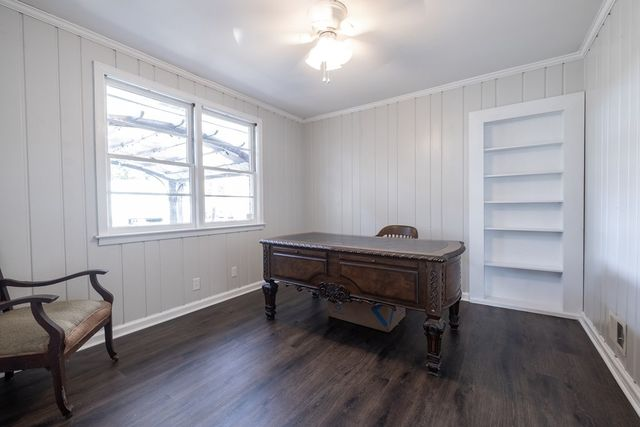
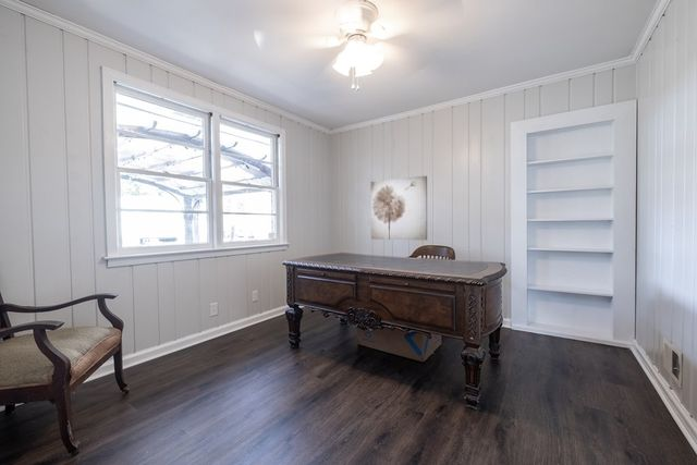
+ wall art (398, 209)
